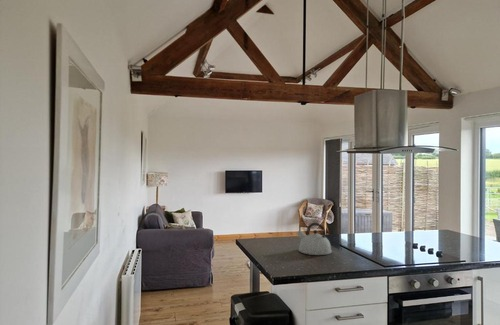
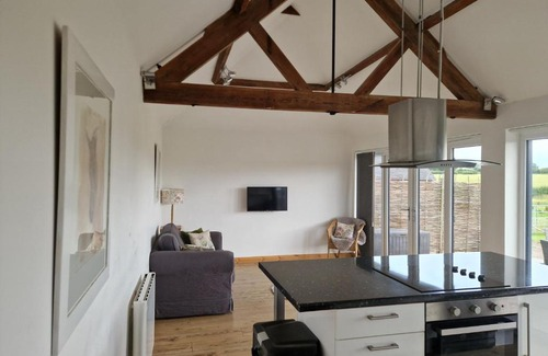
- kettle (313, 236)
